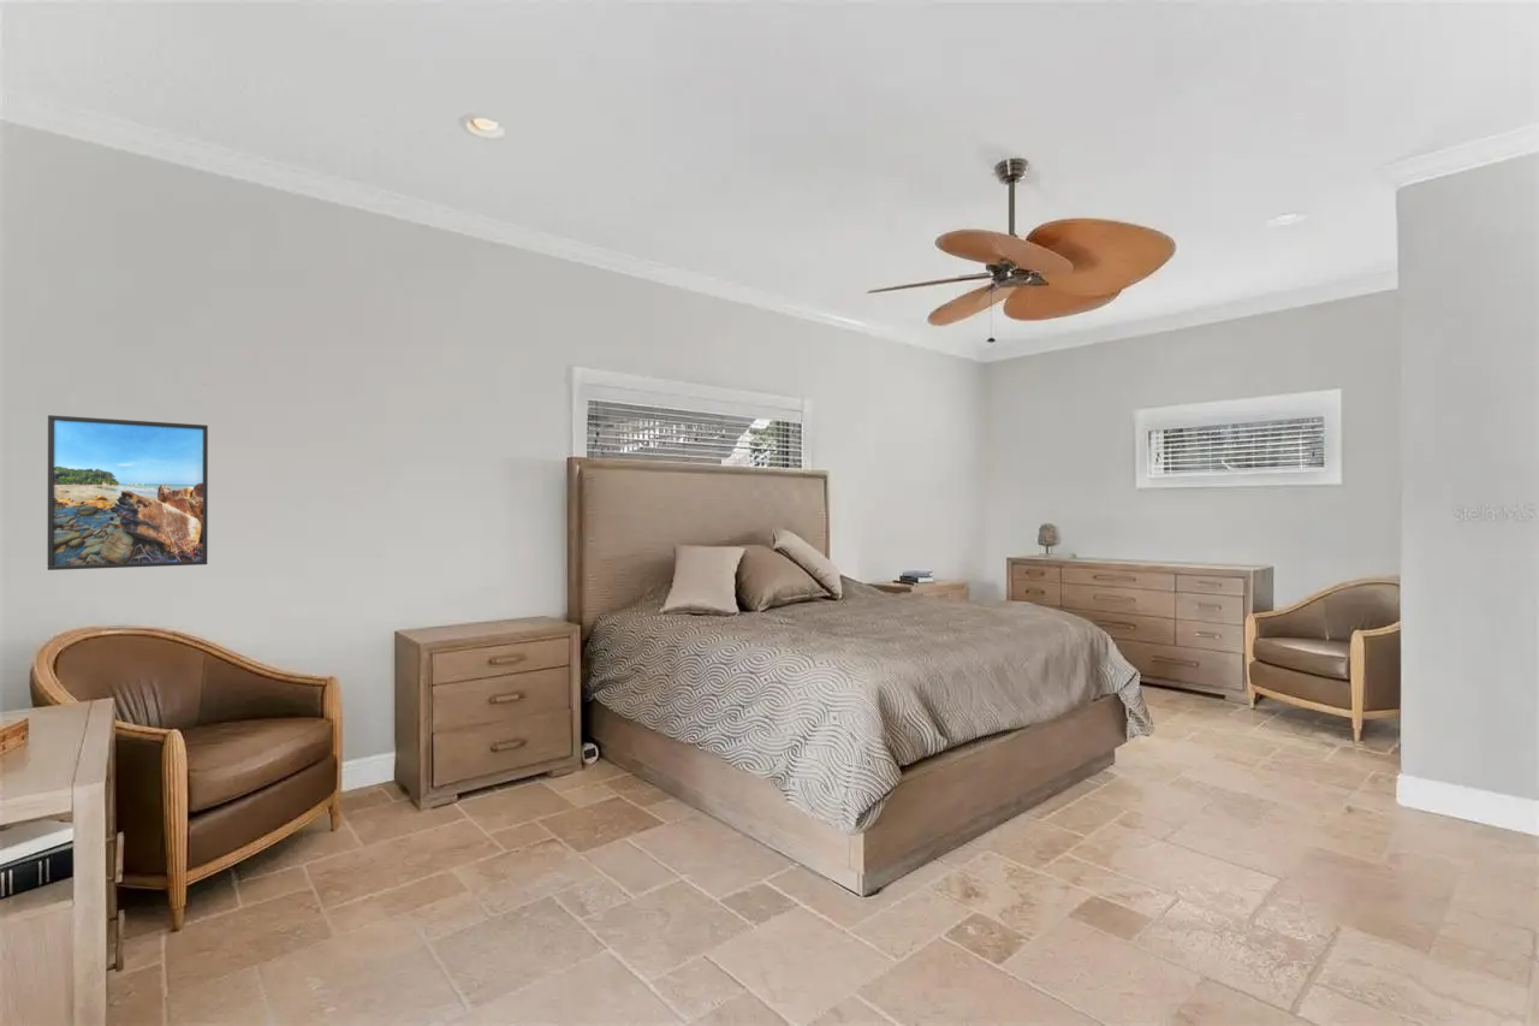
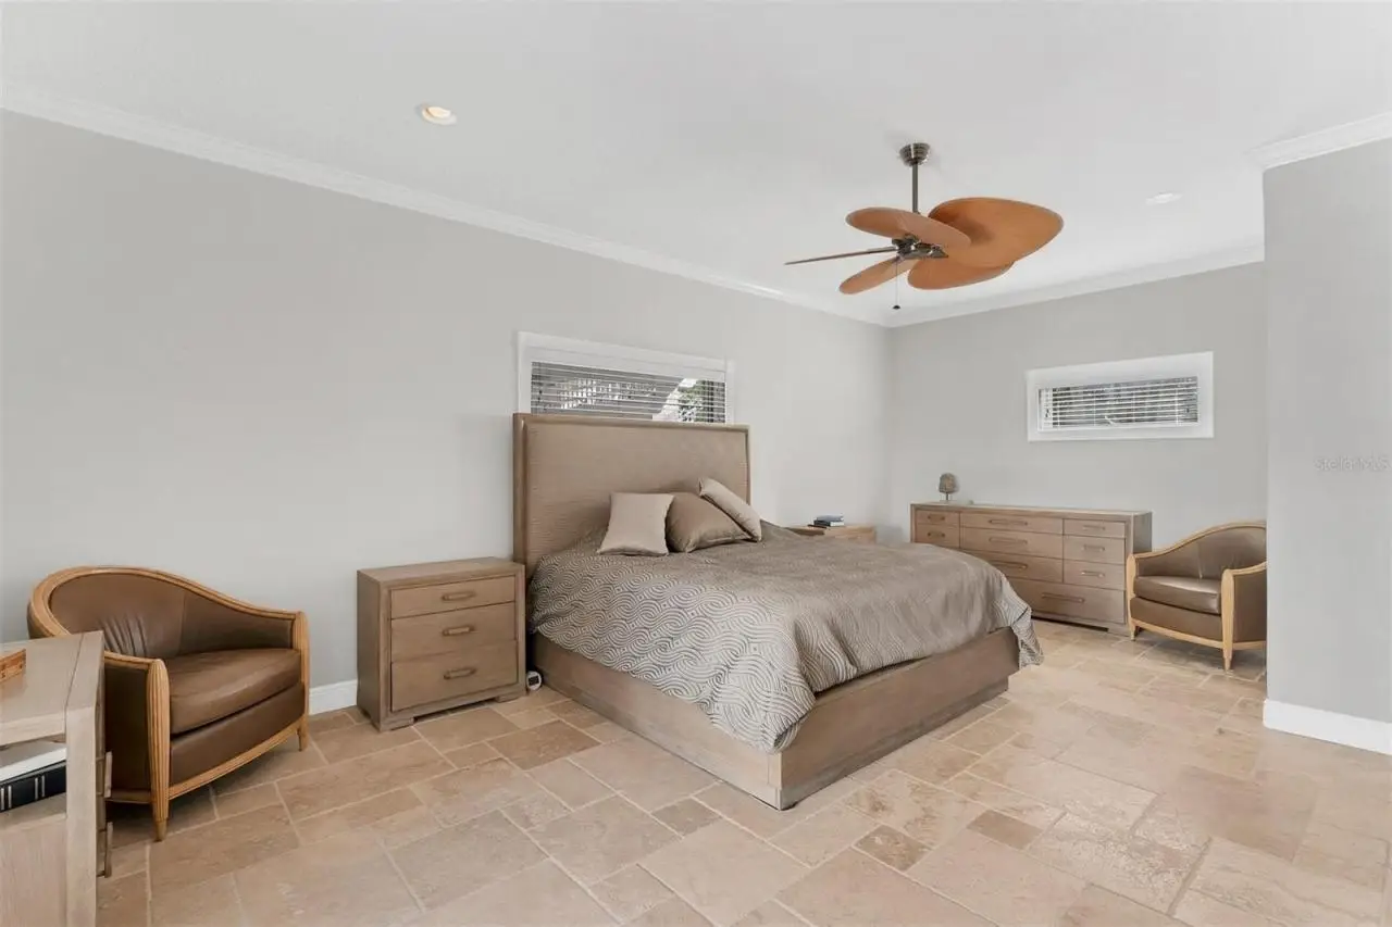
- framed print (131, 493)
